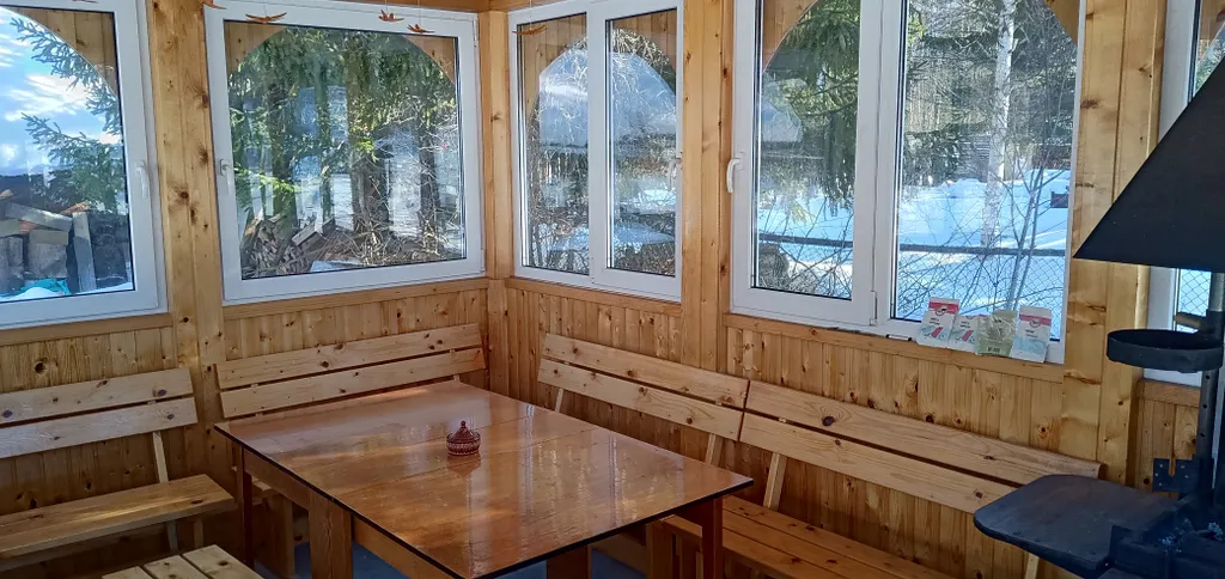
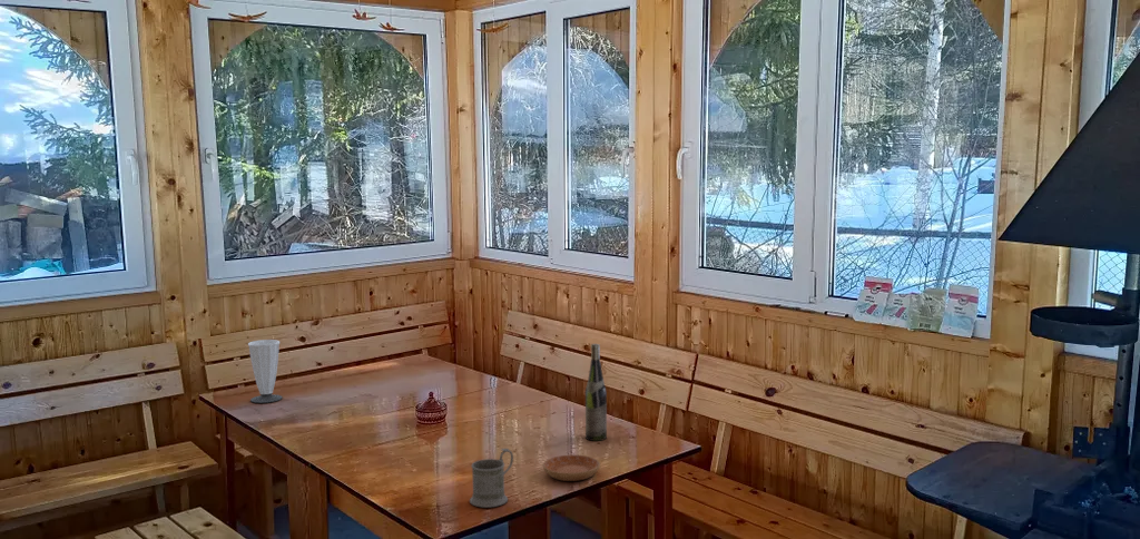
+ saucer (571, 468)
+ cup (265, 370)
+ wine bottle (596, 391)
+ mug (494, 476)
